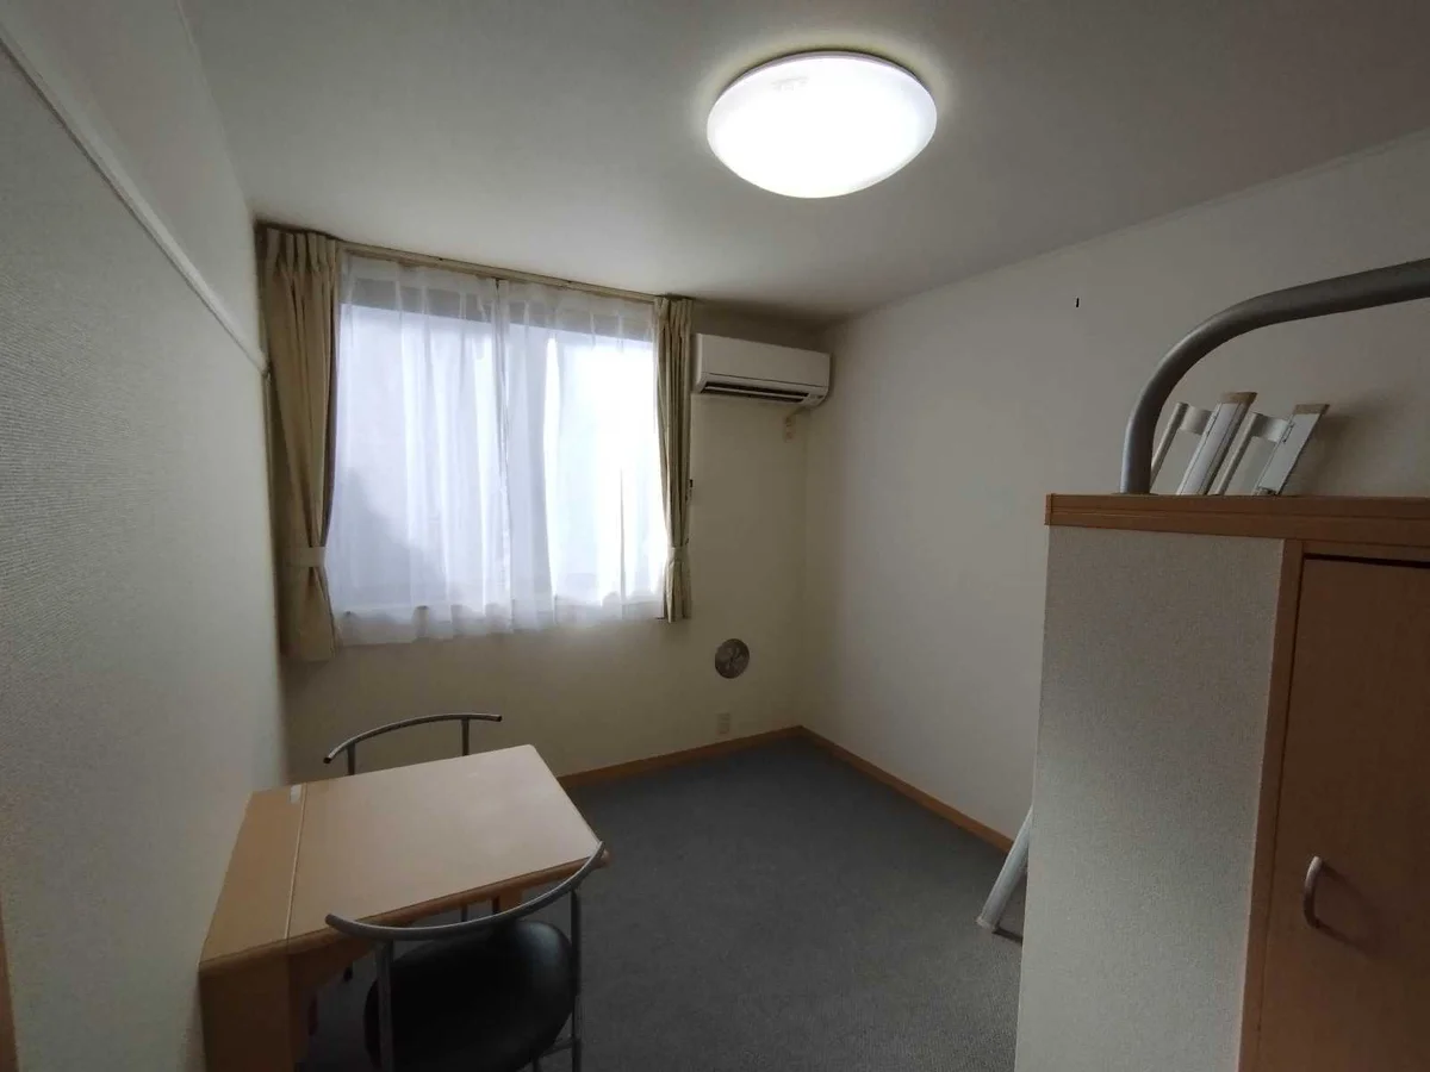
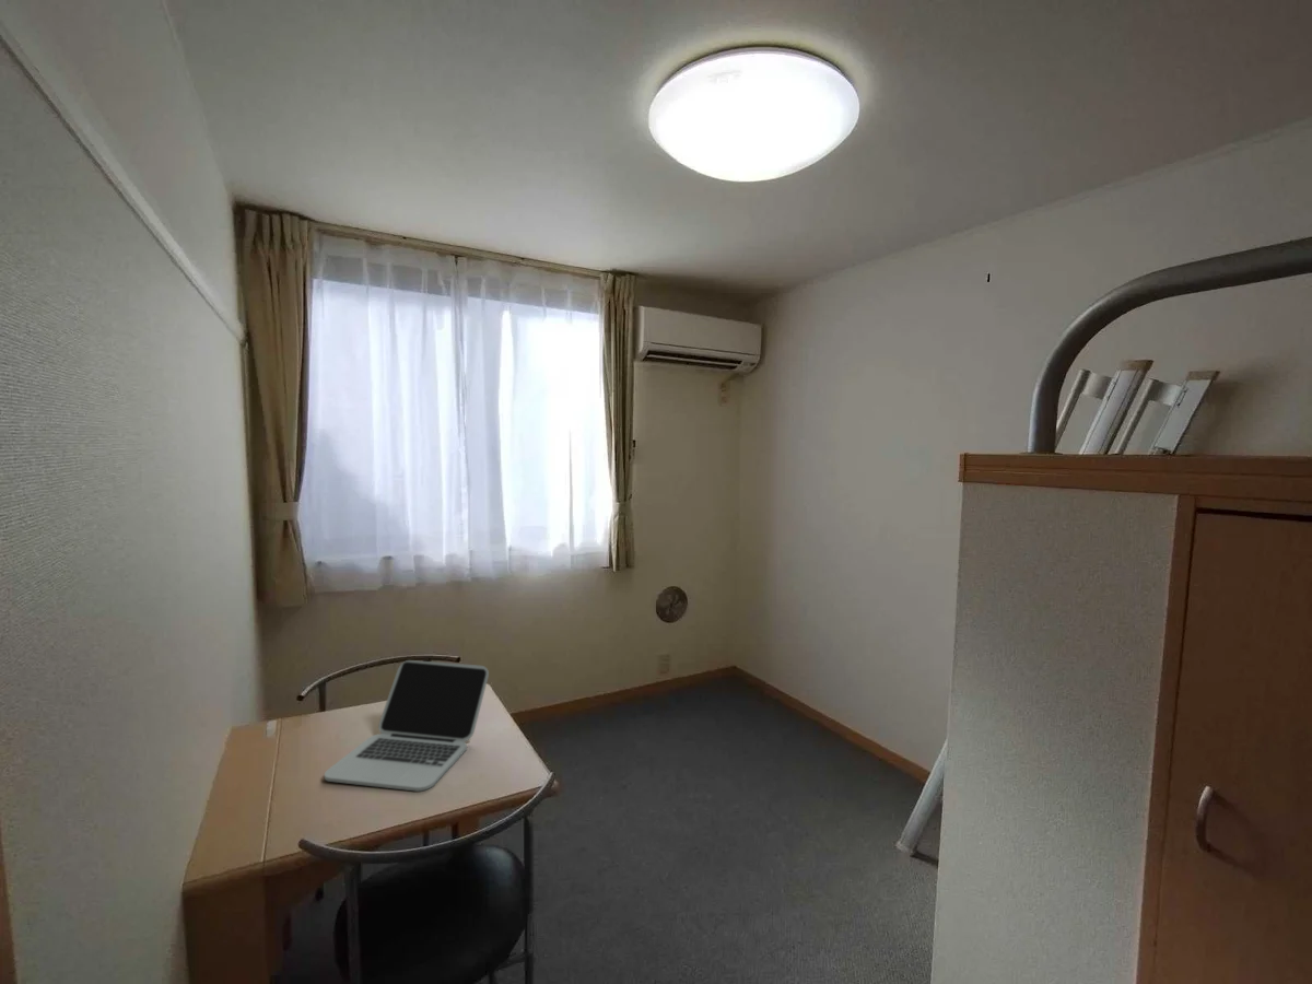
+ laptop (412, 717)
